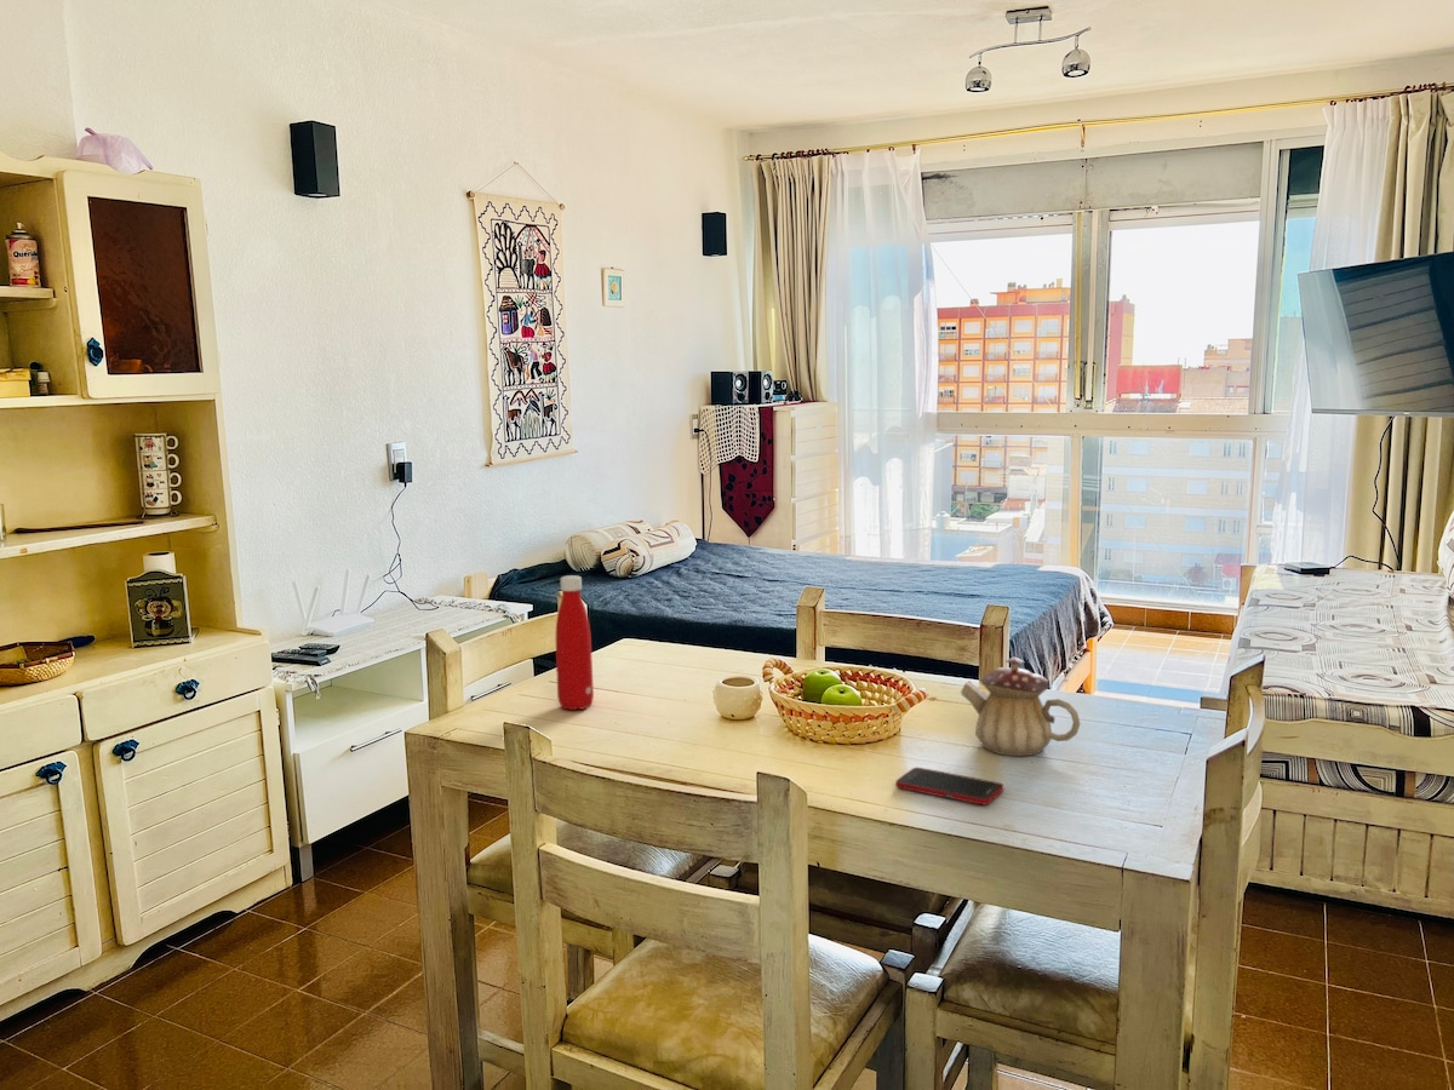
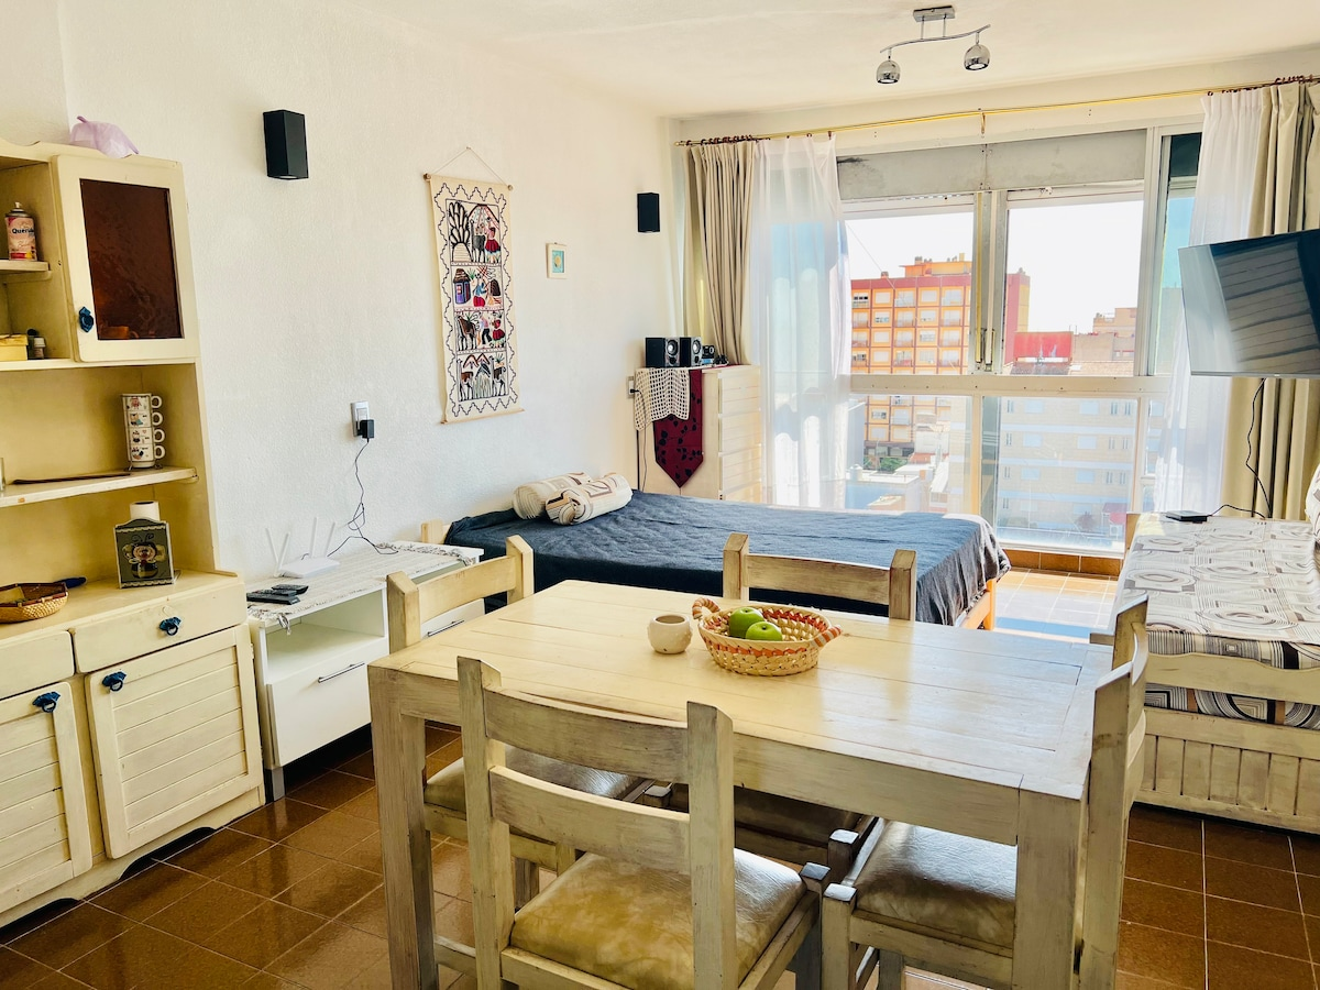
- teapot (1019, 702)
- cell phone (949, 785)
- bottle (573, 642)
